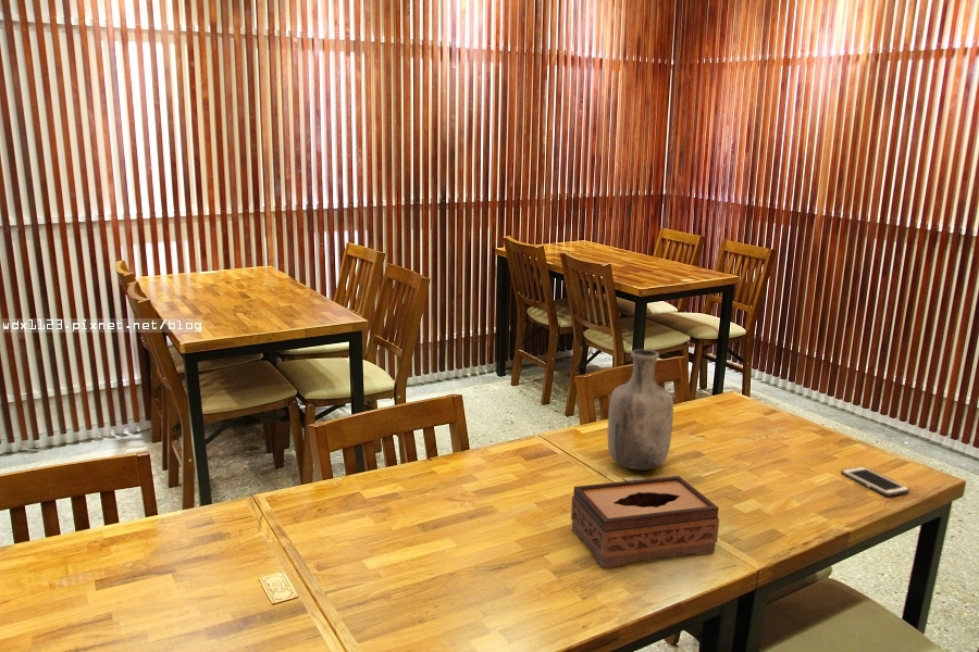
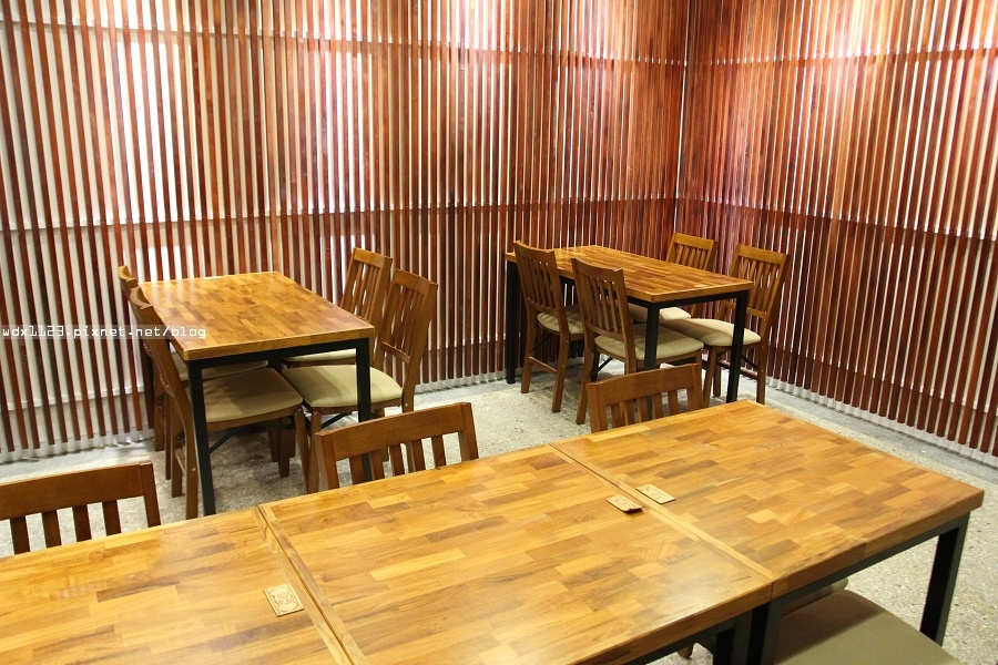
- vase (641, 410)
- tissue box (643, 518)
- cell phone (873, 480)
